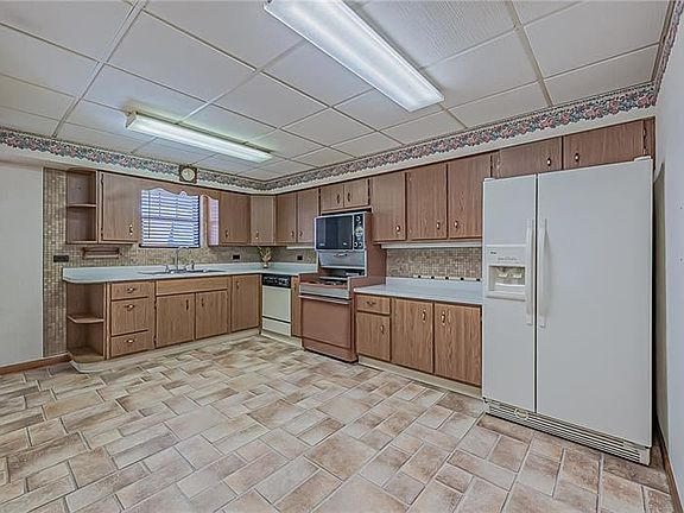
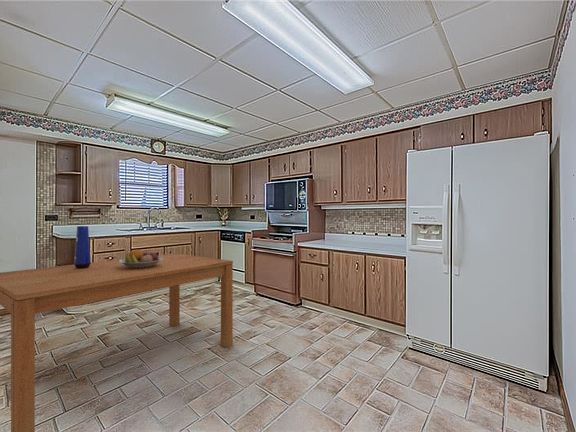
+ vase (82, 246)
+ fruit bowl (141, 257)
+ dining table (119, 296)
